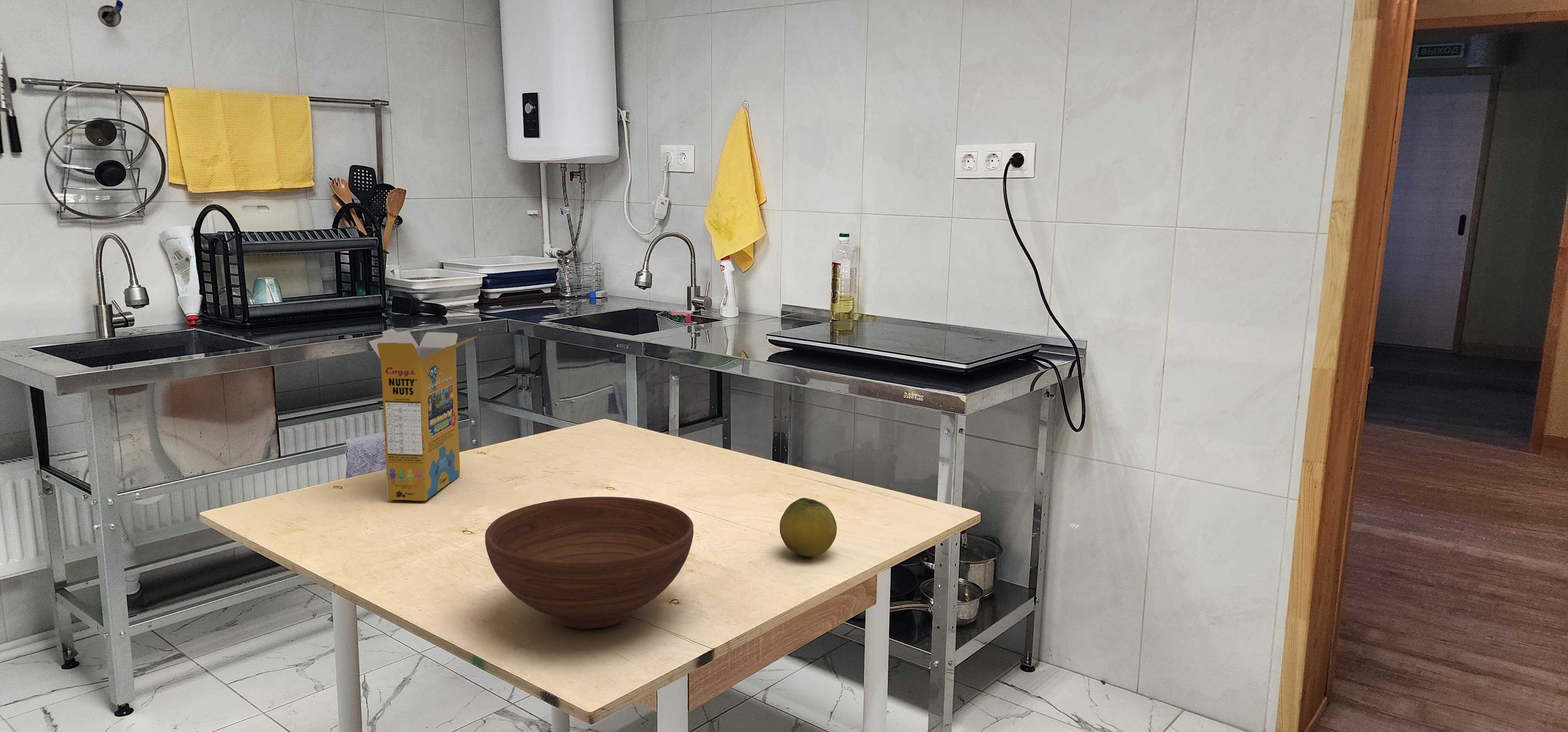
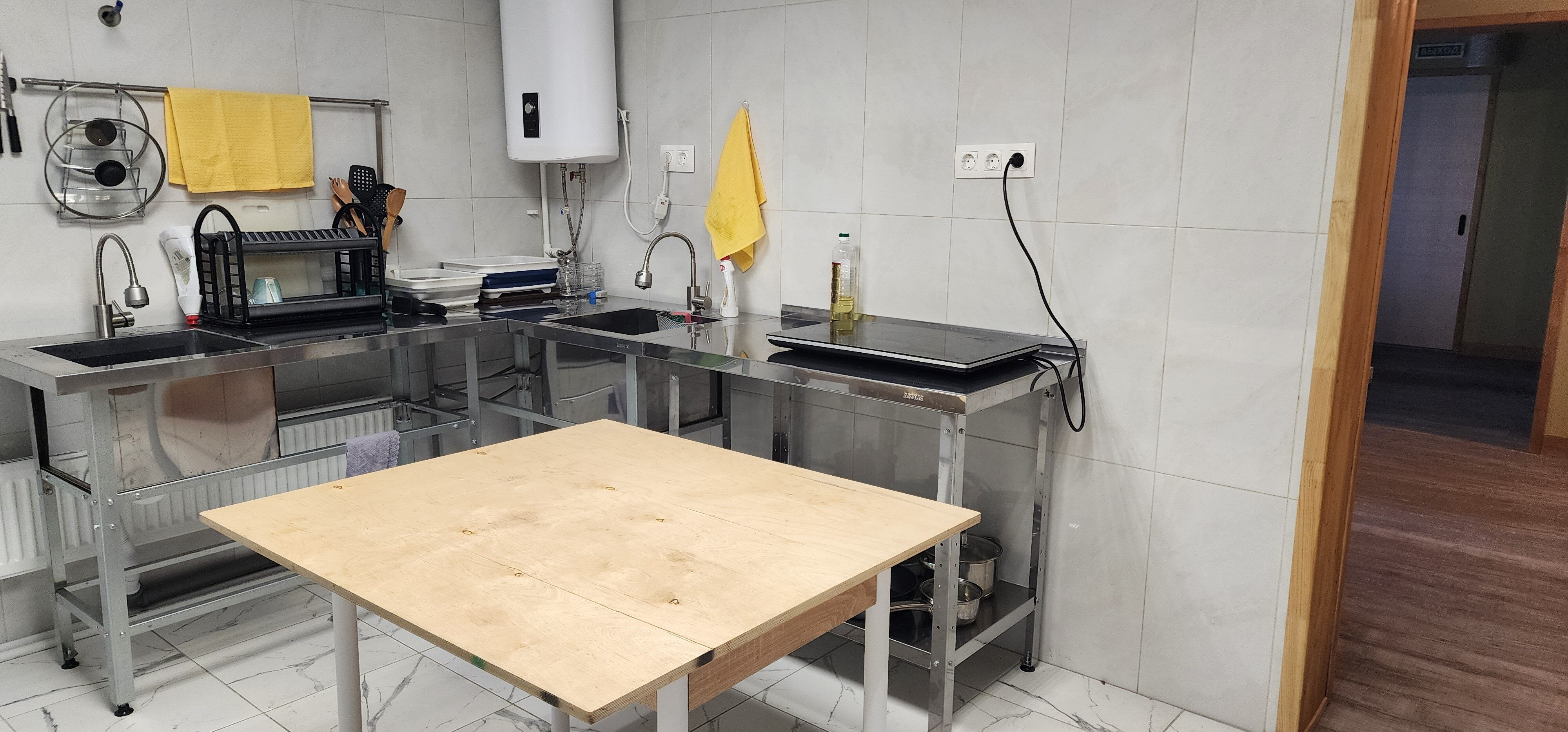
- fruit (808, 527)
- bowl (592, 571)
- cereal box (428, 409)
